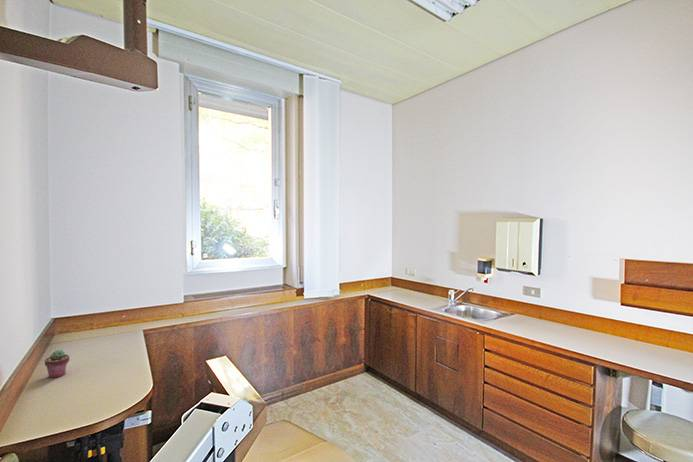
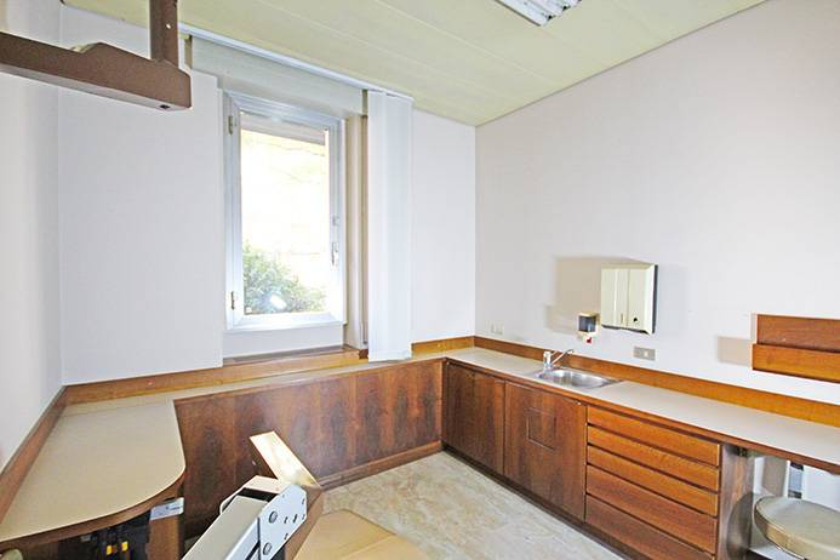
- potted succulent (57, 362)
